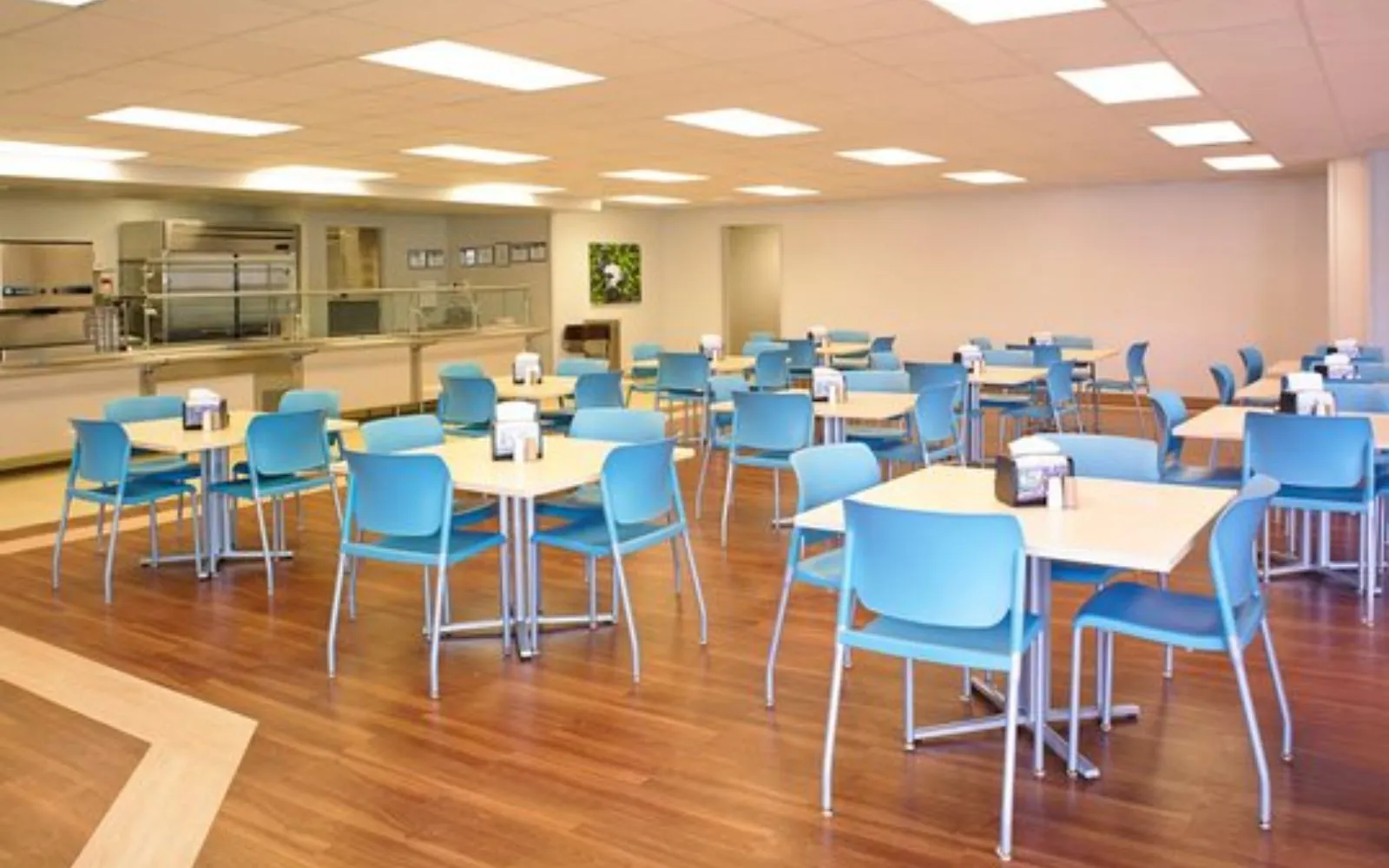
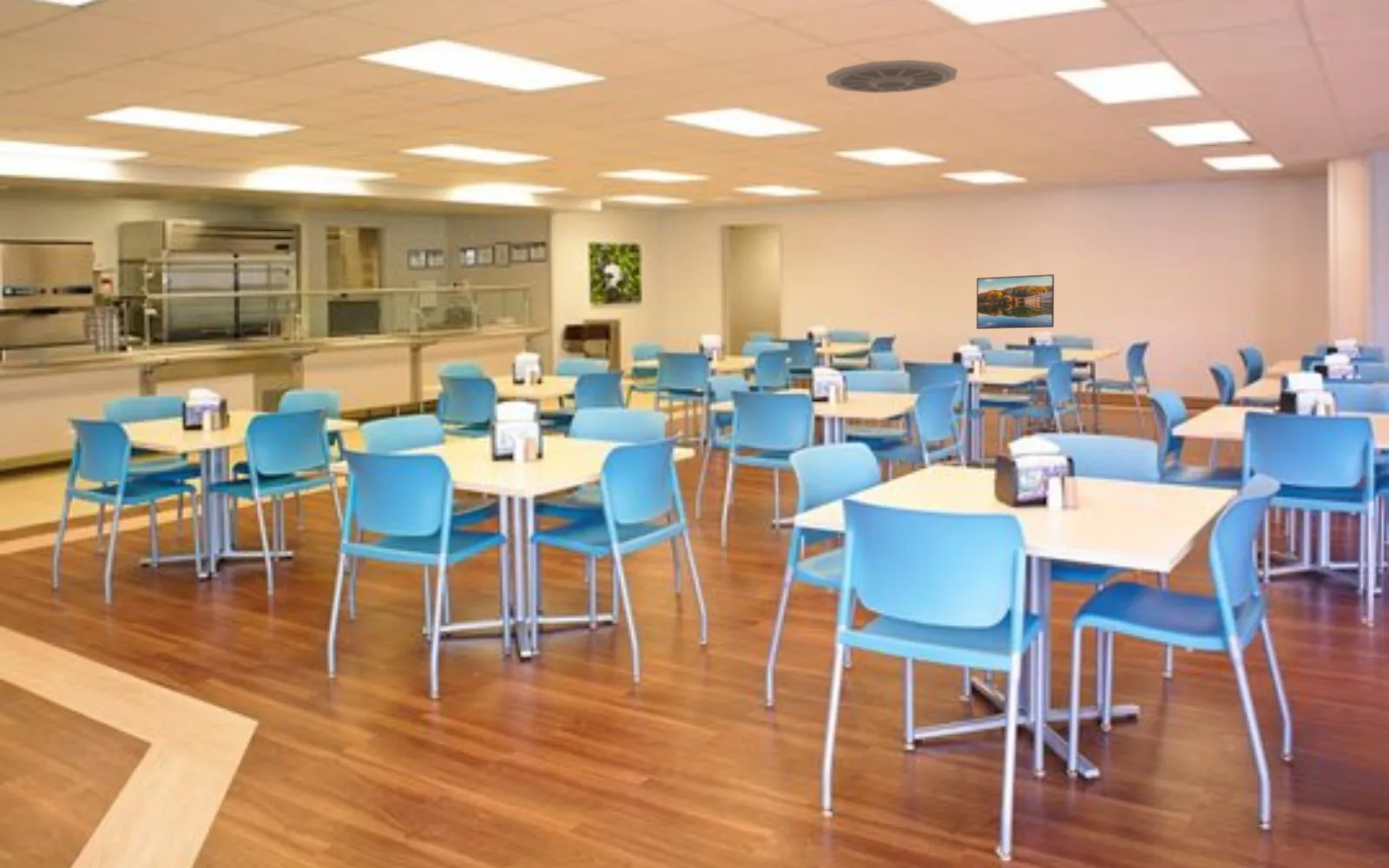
+ ceiling vent (891, 80)
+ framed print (1014, 302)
